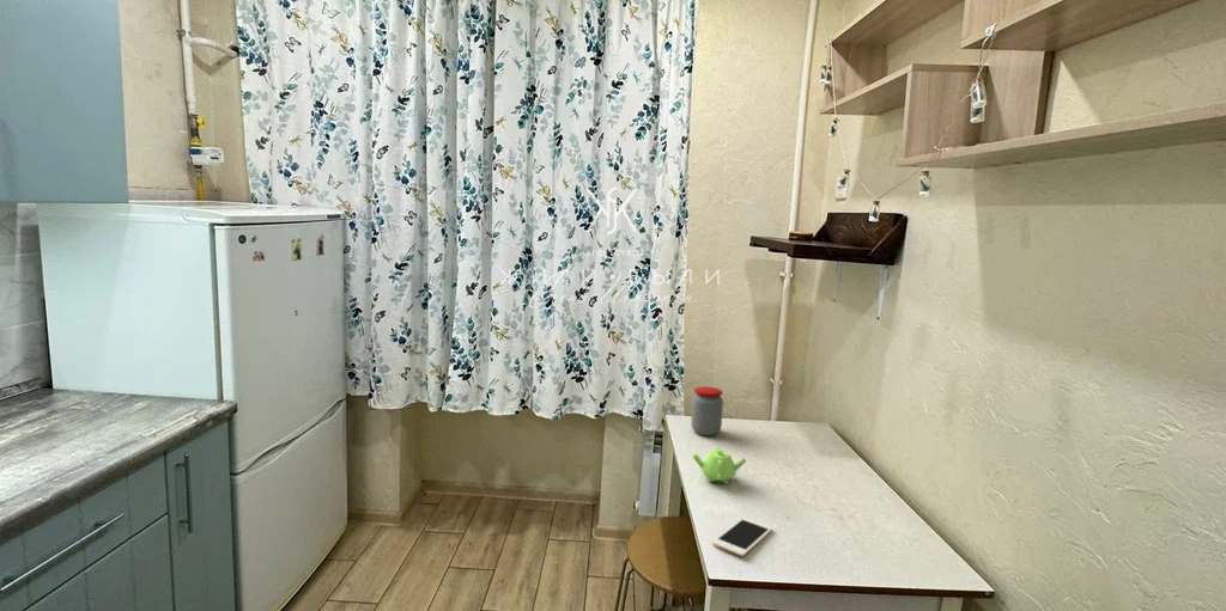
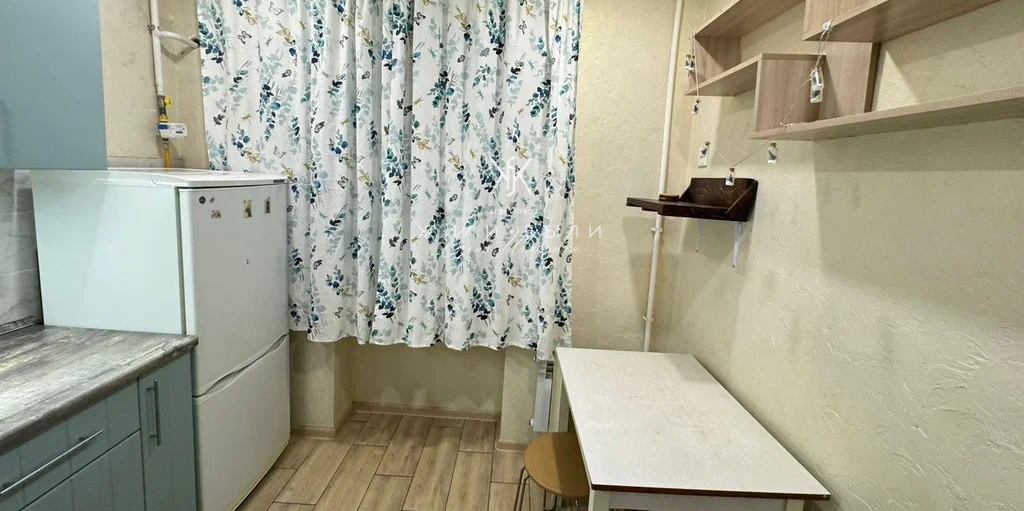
- jar (706, 410)
- cell phone (742, 534)
- teapot (718, 463)
